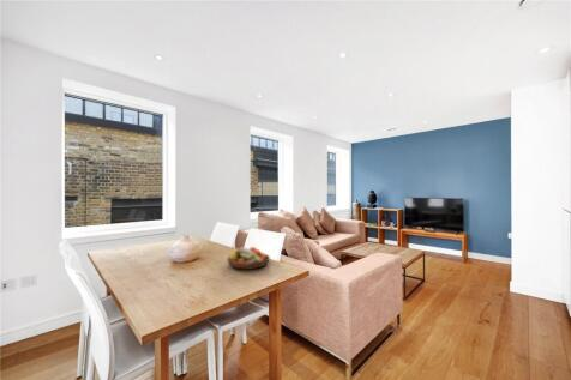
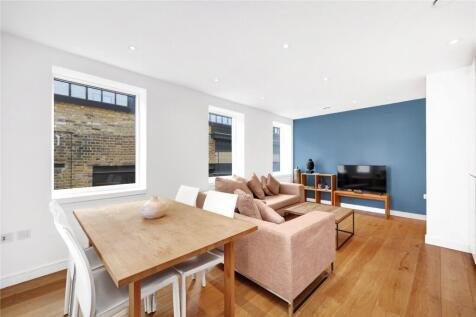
- fruit bowl (248, 255)
